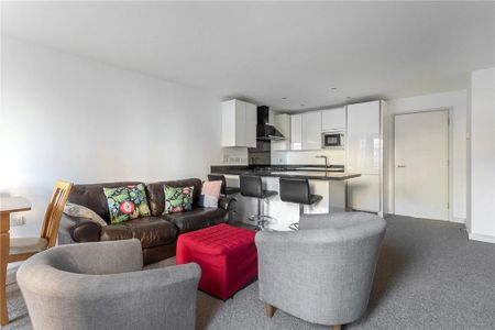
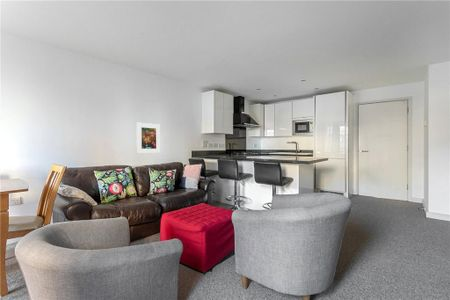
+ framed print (148, 138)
